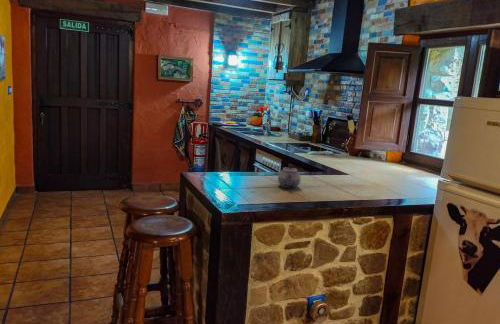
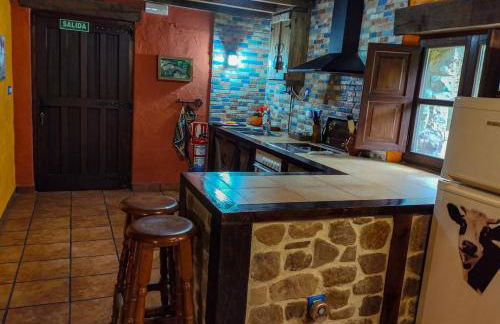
- teapot (289, 175)
